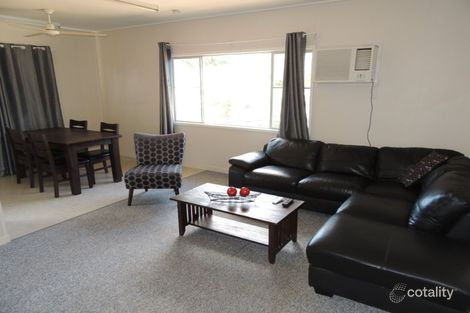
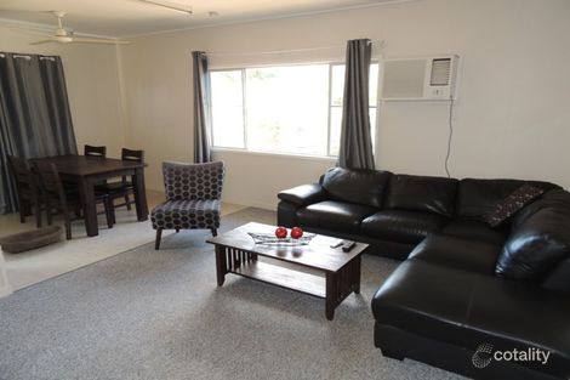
+ basket (32, 239)
